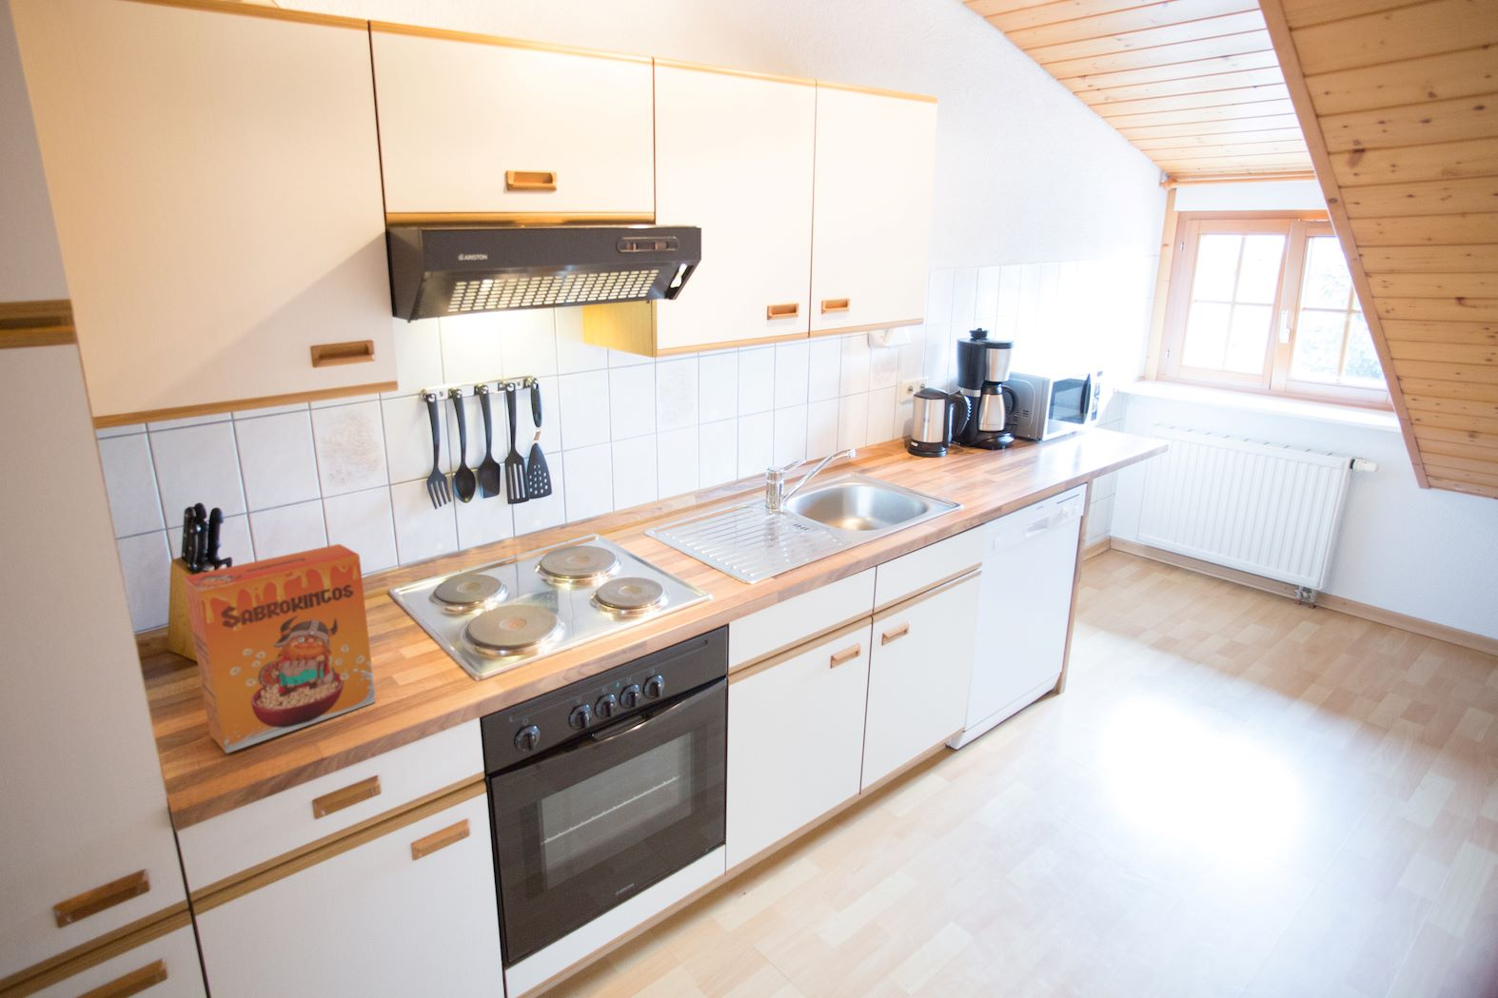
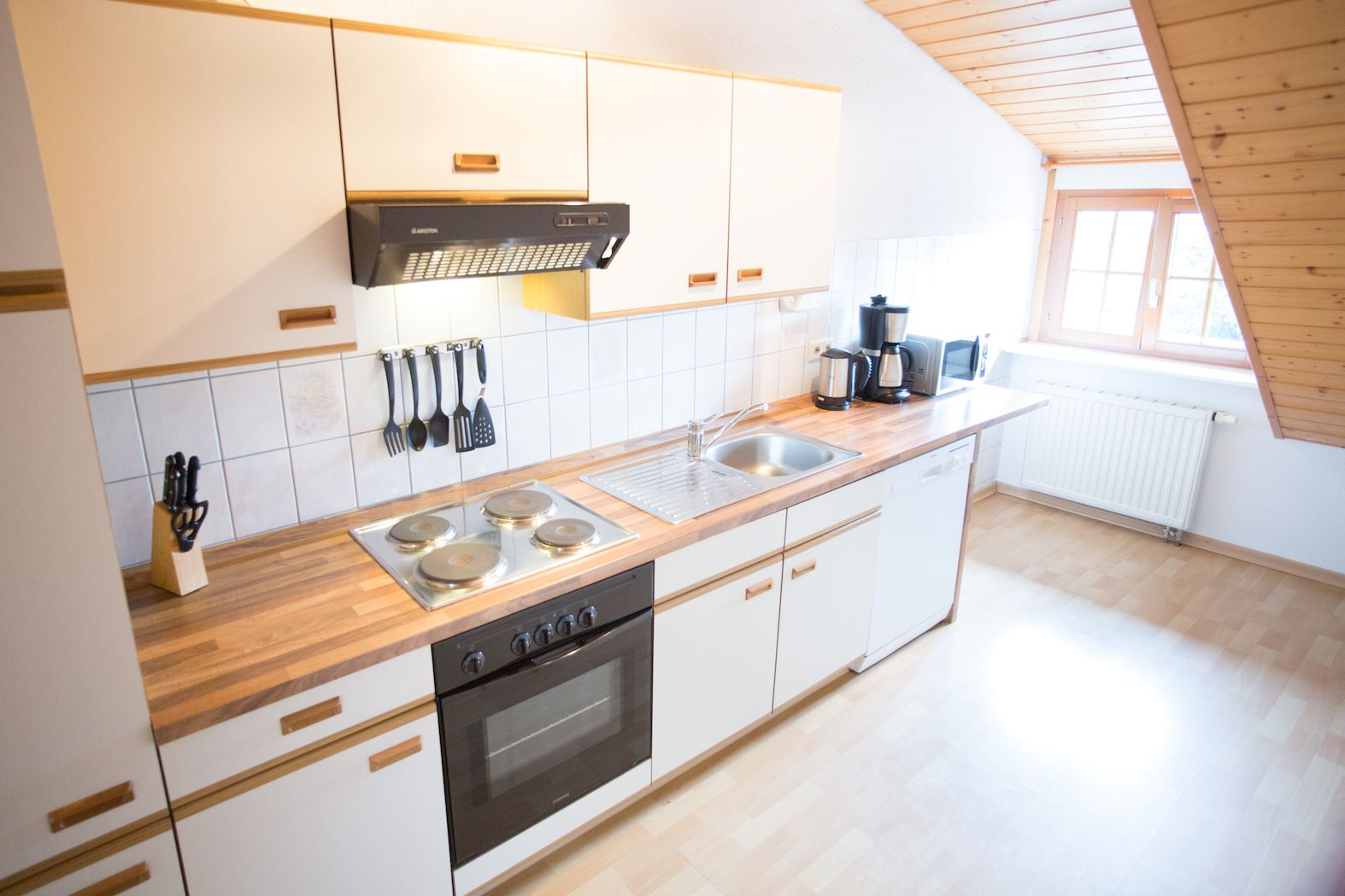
- cereal box (285, 643)
